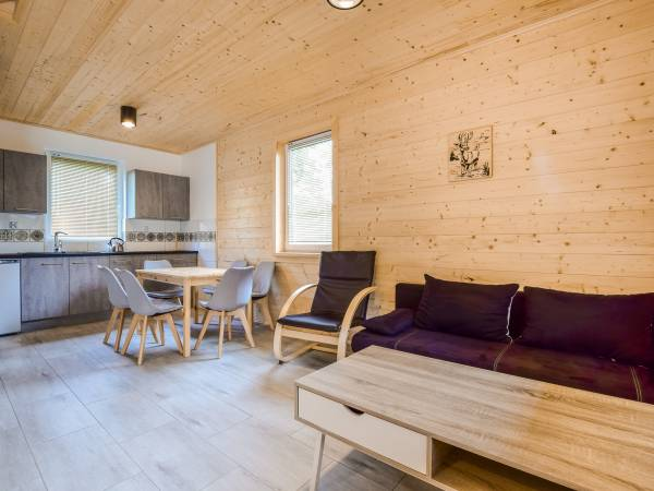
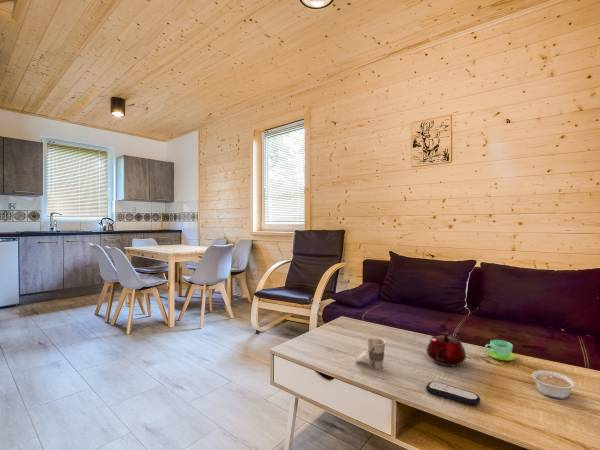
+ legume (552, 384)
+ teapot (445, 347)
+ cup (500, 350)
+ cup (370, 352)
+ remote control (452, 392)
